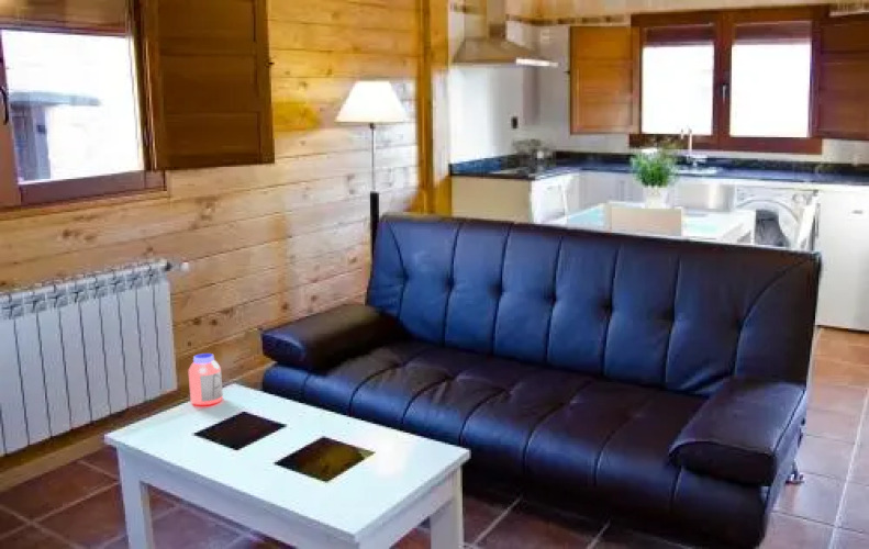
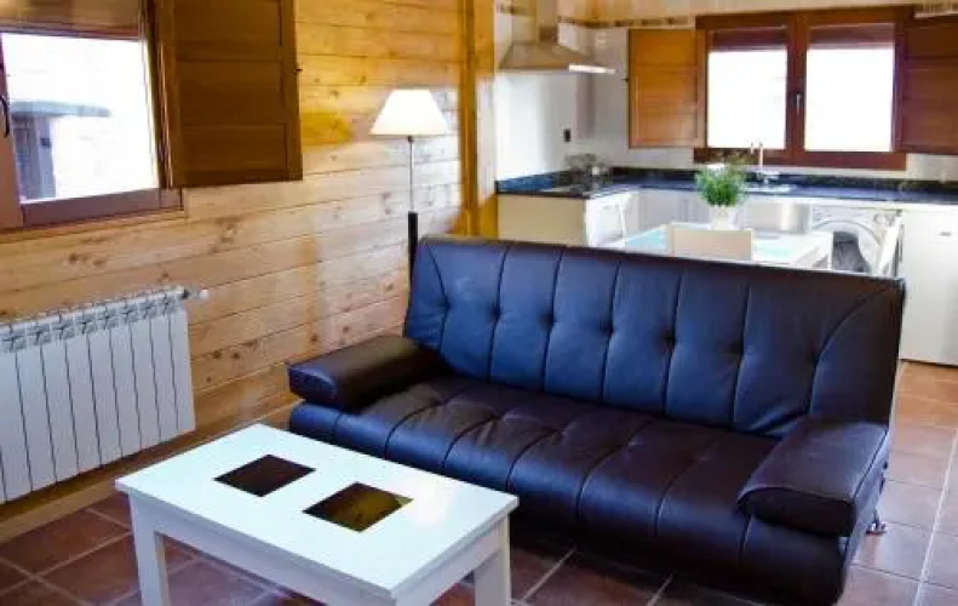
- jar (204, 378)
